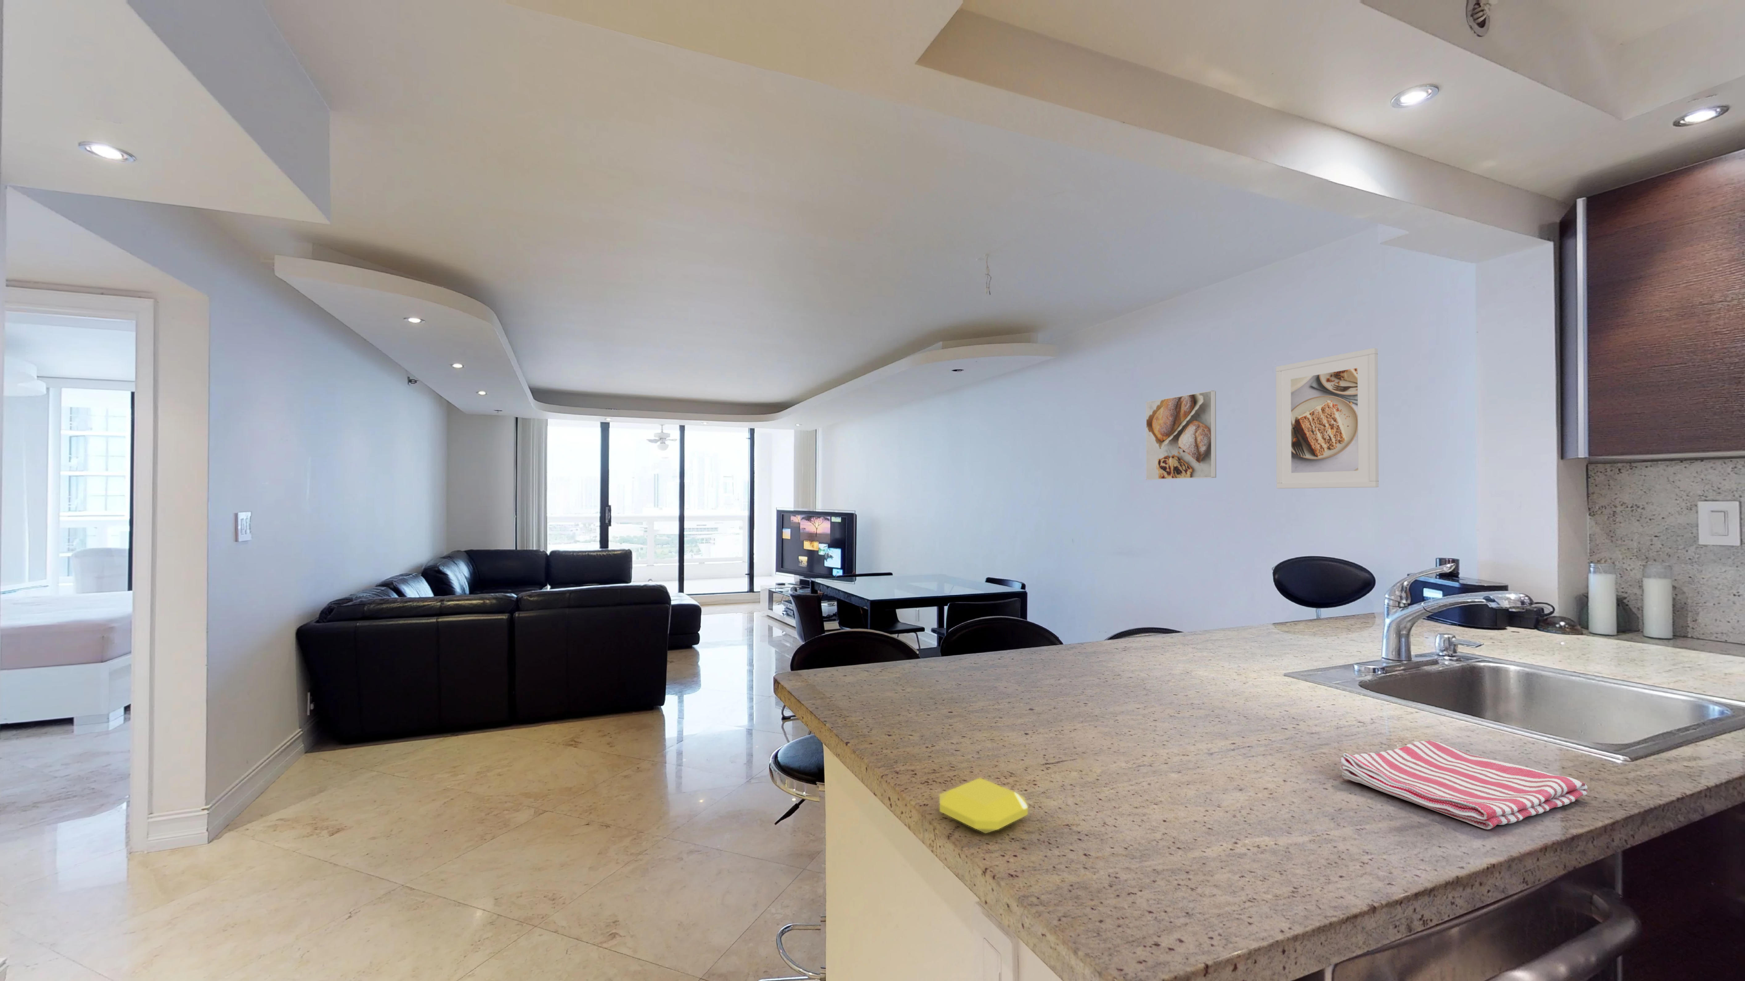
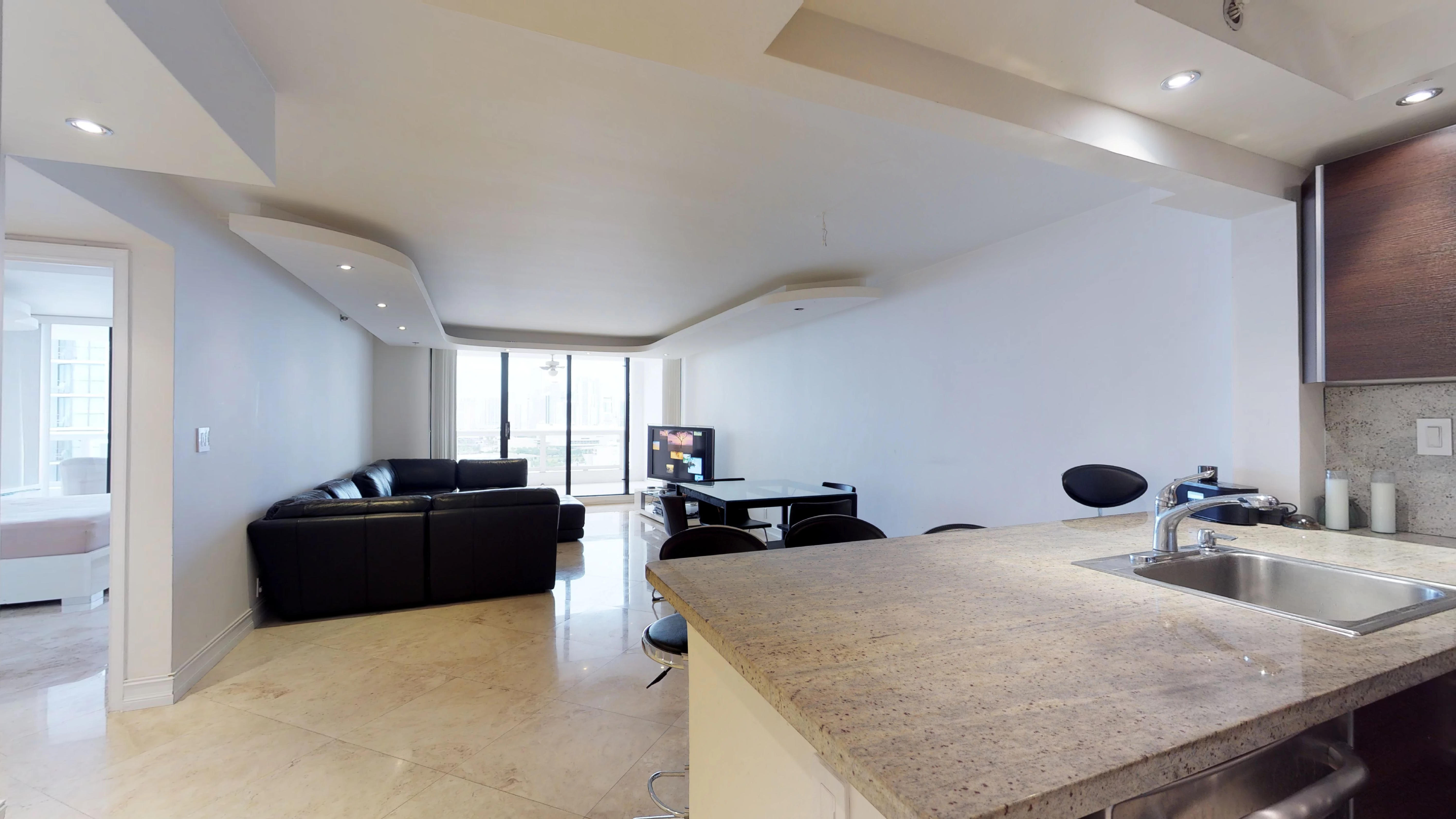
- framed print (1179, 437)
- soap bar (983, 804)
- dish towel (1459, 775)
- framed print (1323, 423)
